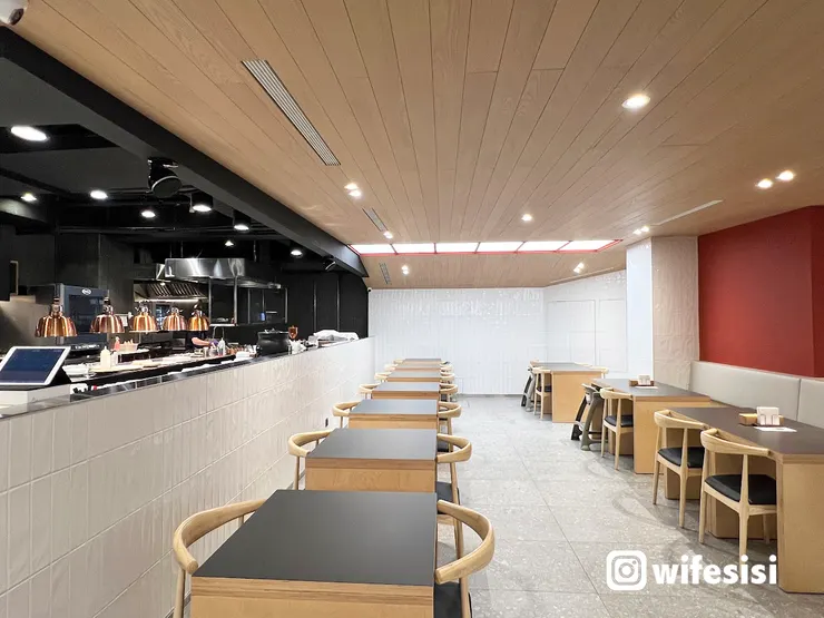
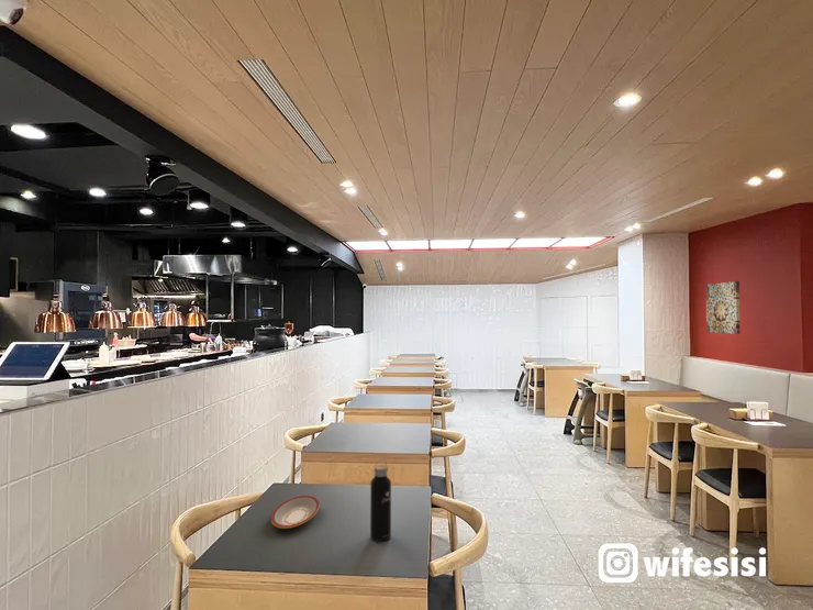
+ plate (296, 513)
+ water bottle (380, 498)
+ wall art (722, 308)
